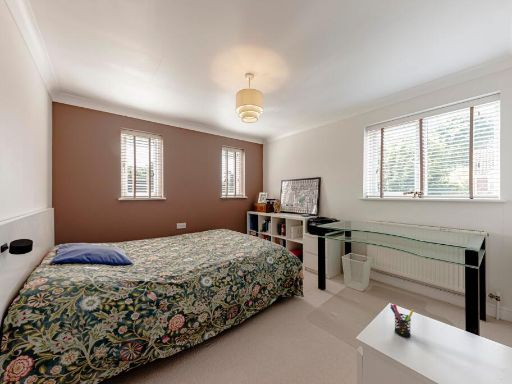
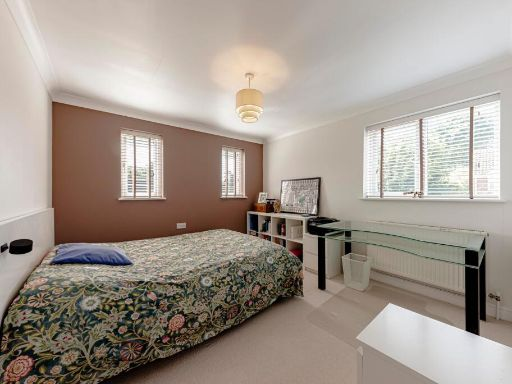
- pen holder (402, 320)
